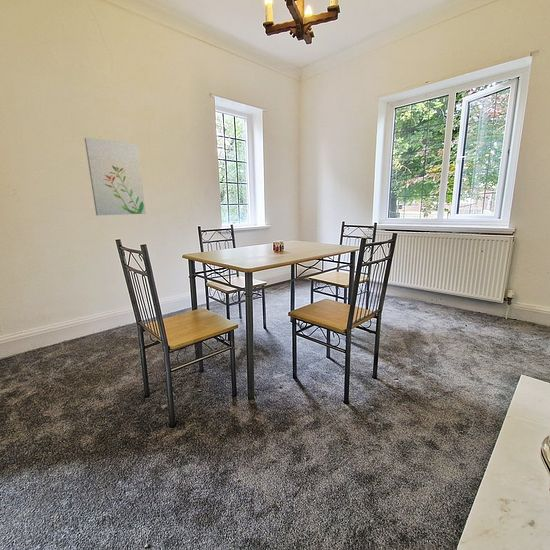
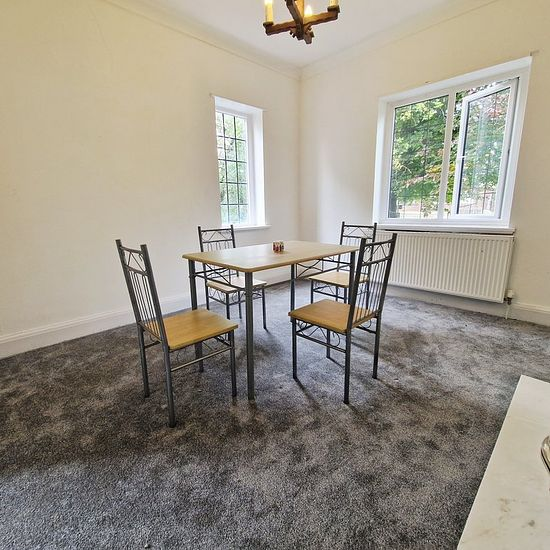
- wall art (117, 178)
